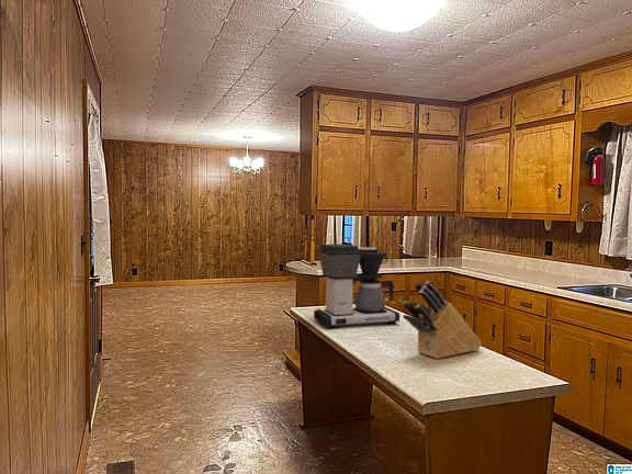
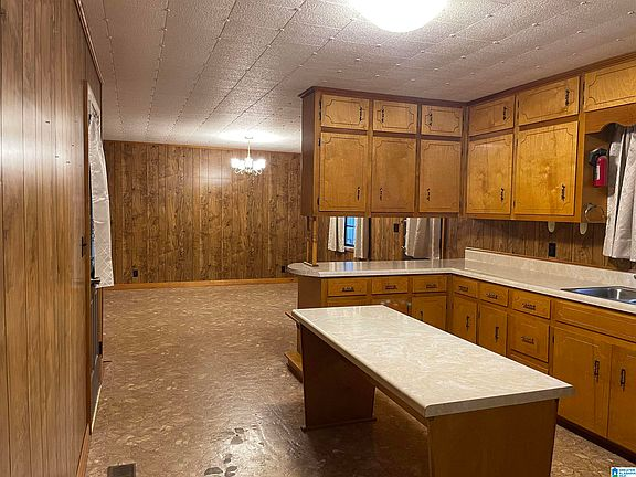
- knife block (442, 315)
- coffee maker (360, 283)
